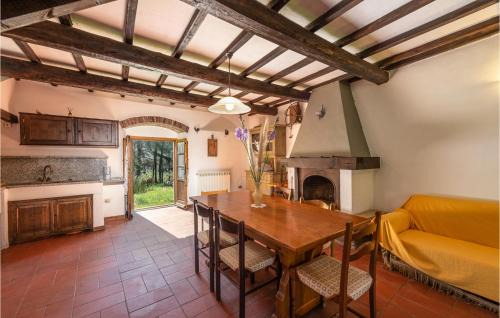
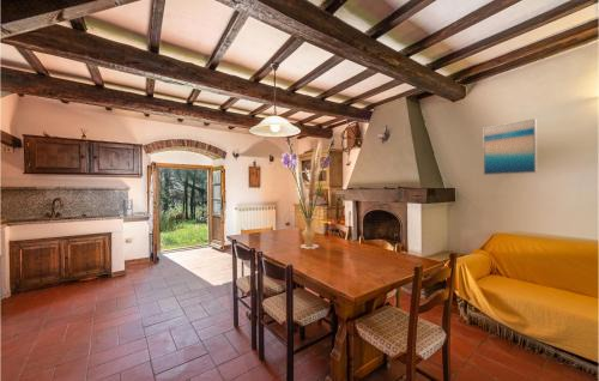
+ wall art (508, 149)
